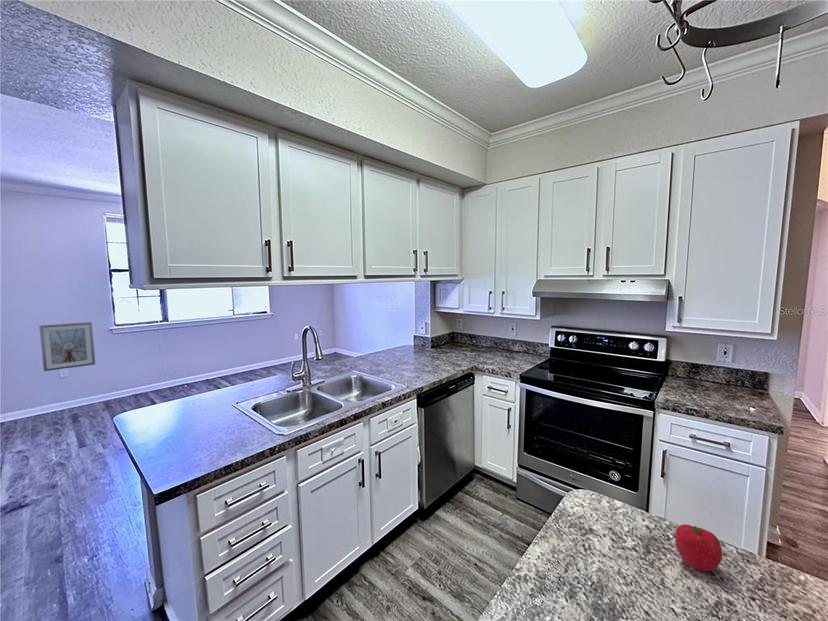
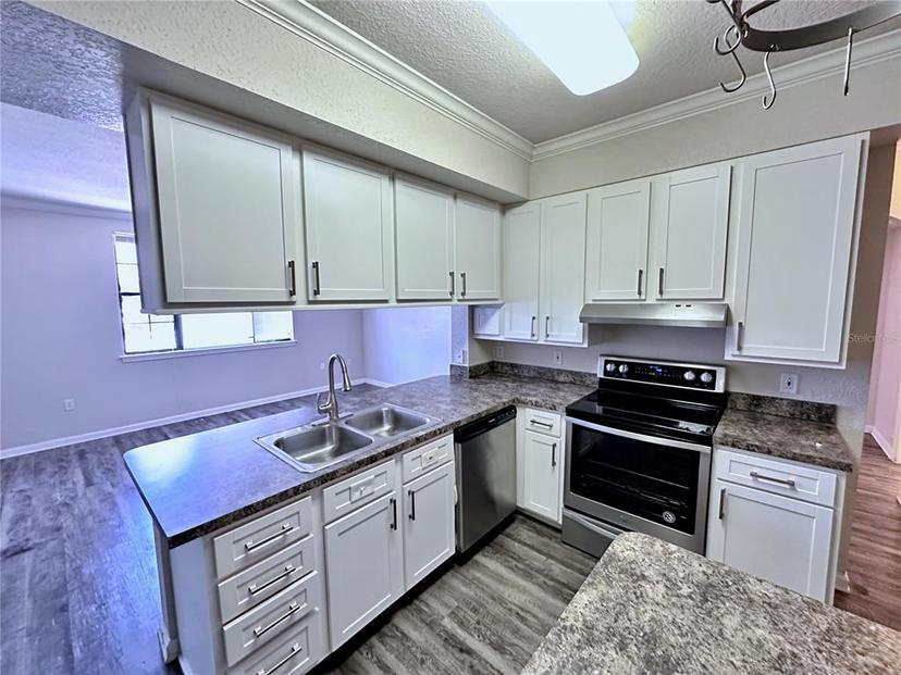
- fruit (697, 545)
- picture frame (68, 345)
